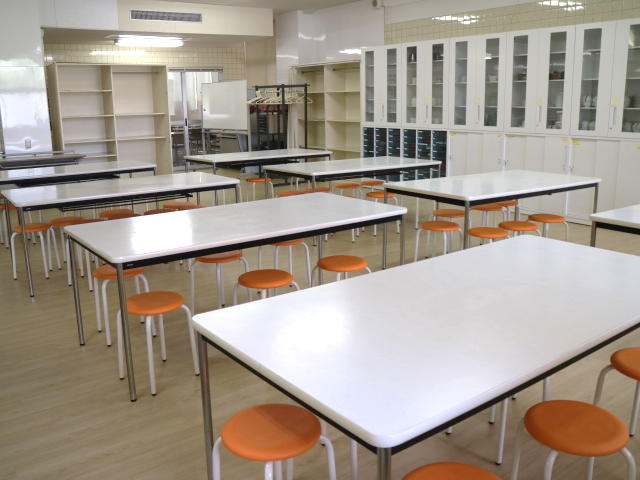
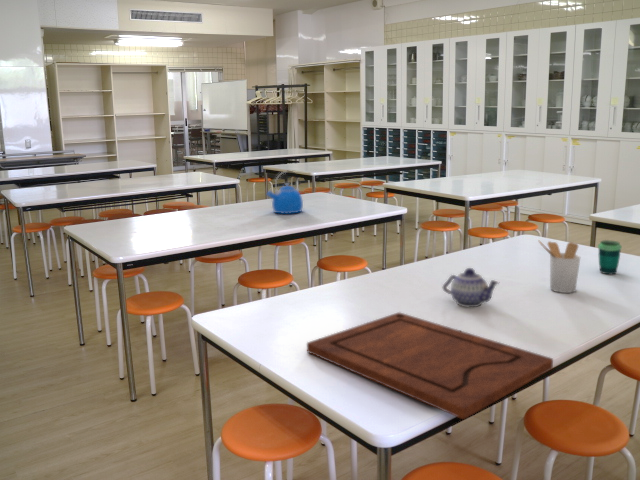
+ kettle (283, 191)
+ cutting board (424, 355)
+ utensil holder (557, 264)
+ teapot (470, 286)
+ cup (608, 257)
